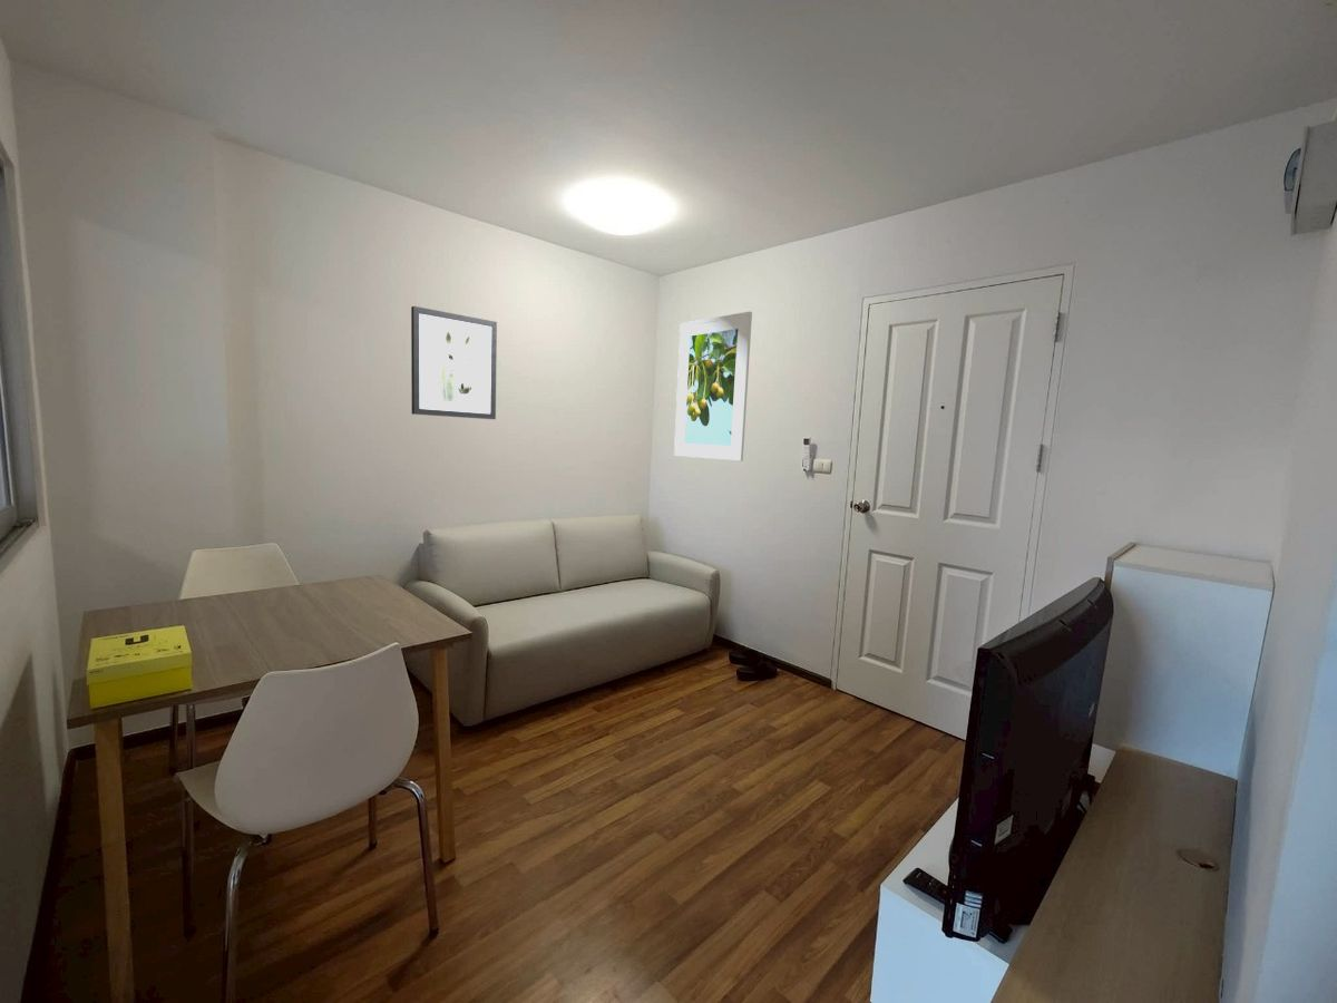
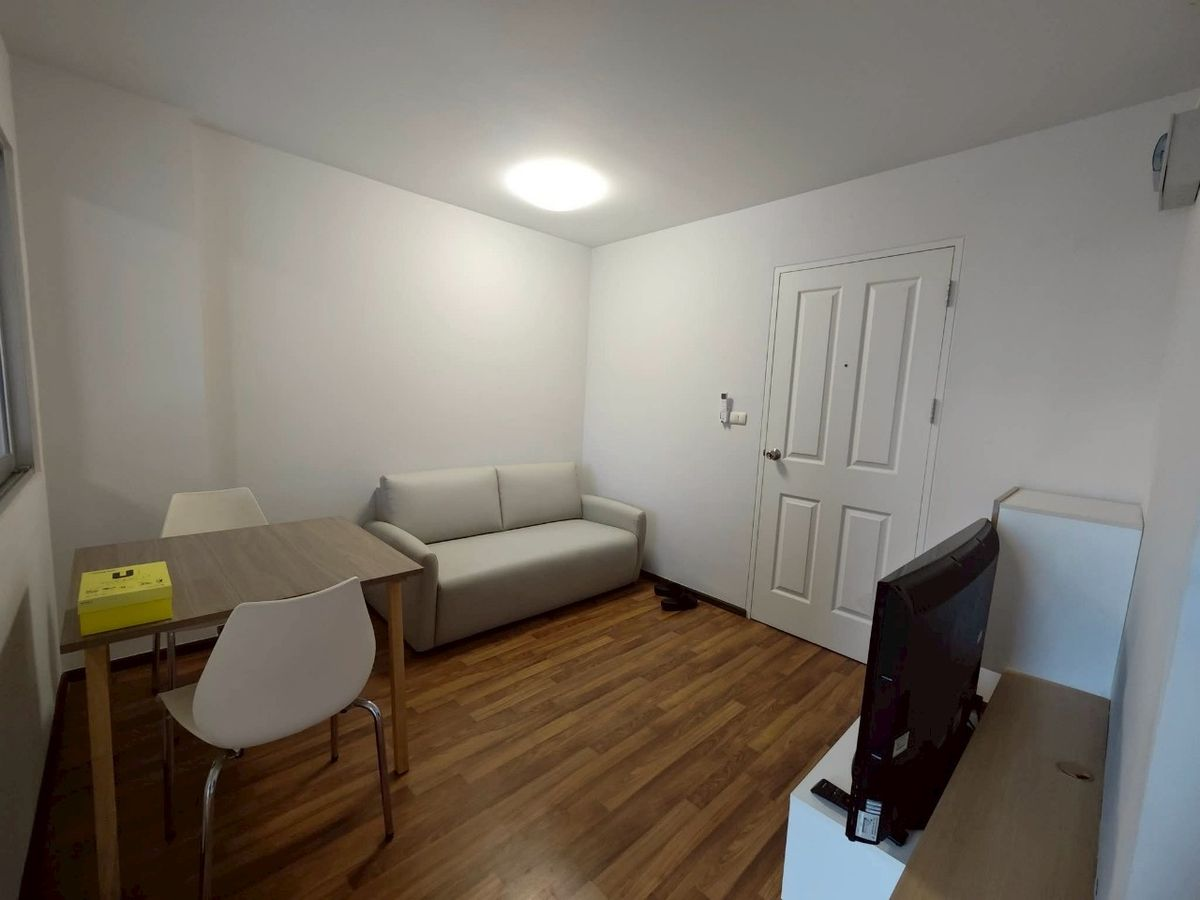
- wall art (456, 366)
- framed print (710, 389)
